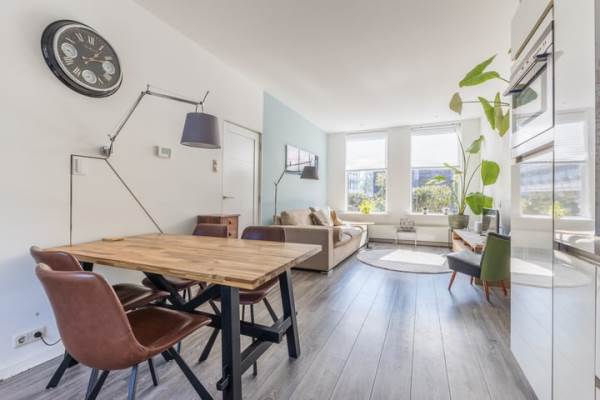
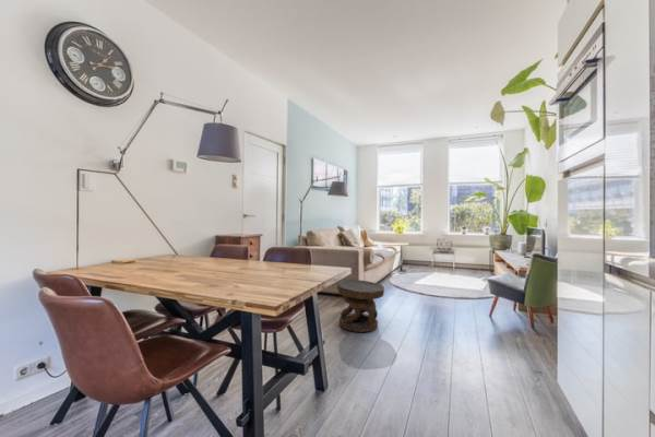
+ side table (358, 304)
